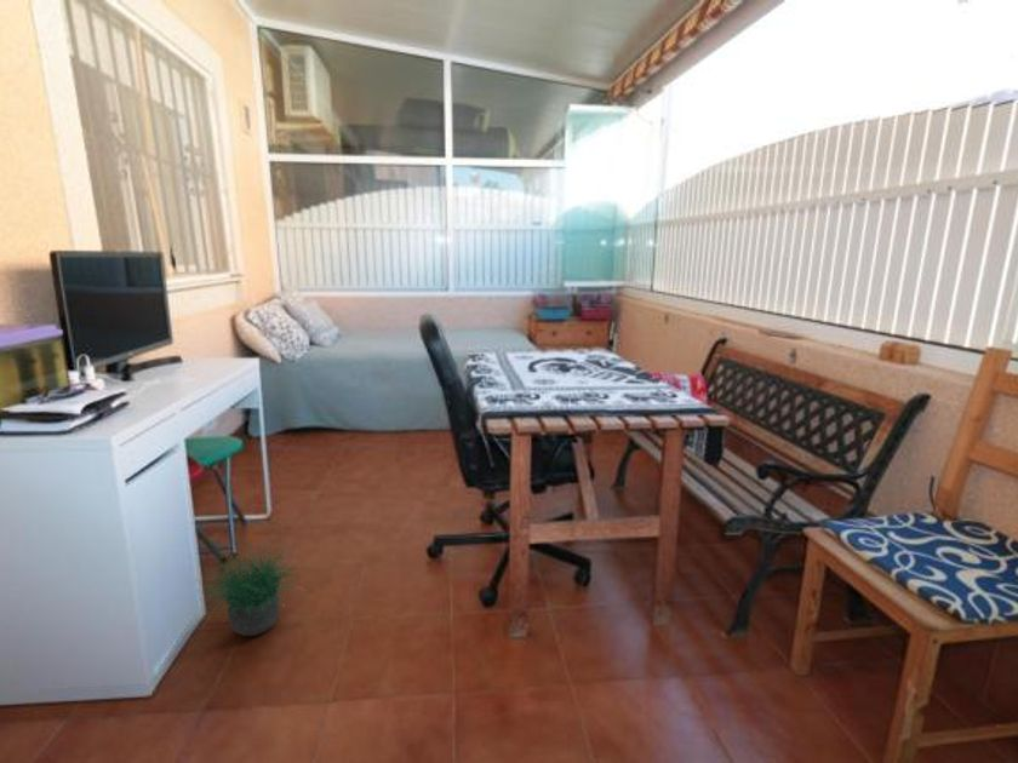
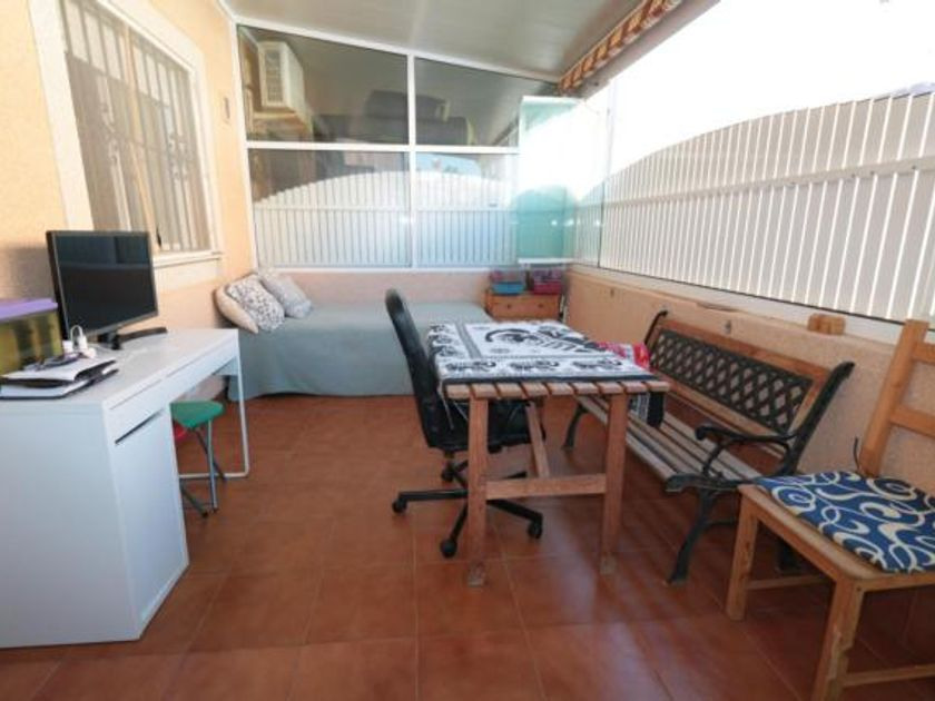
- potted plant (252, 579)
